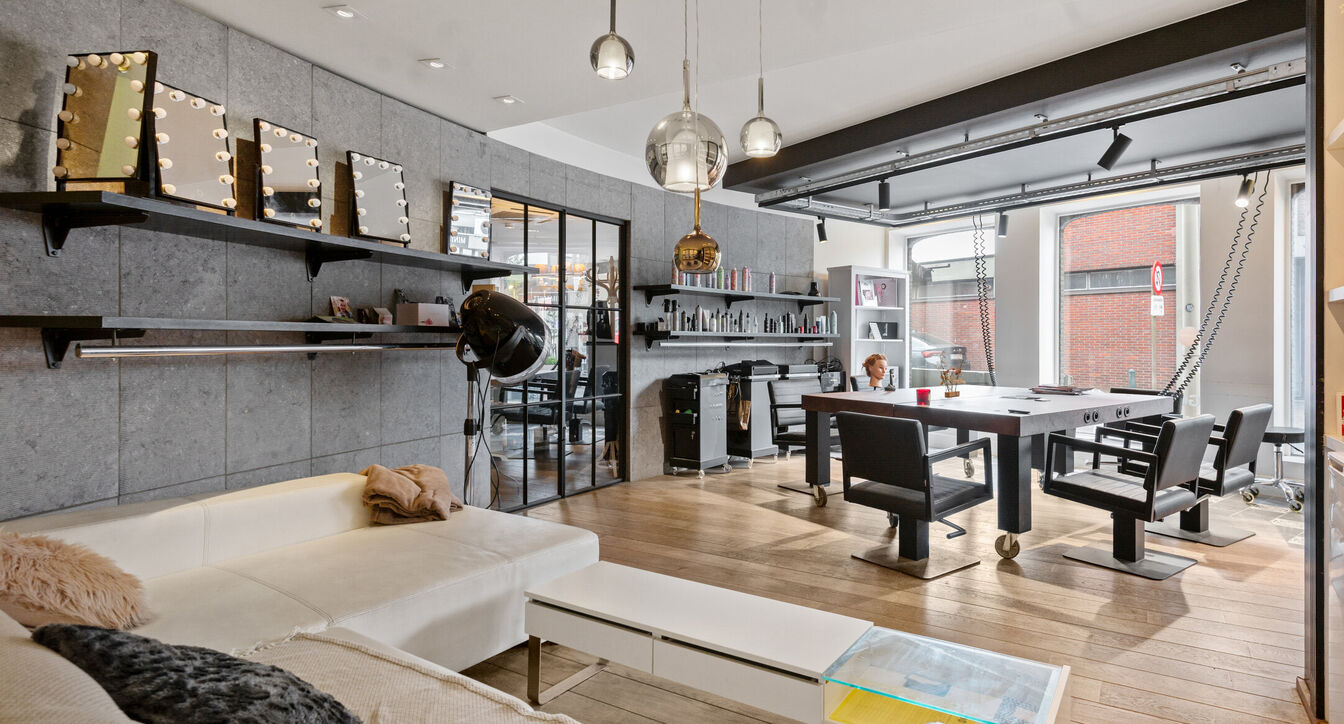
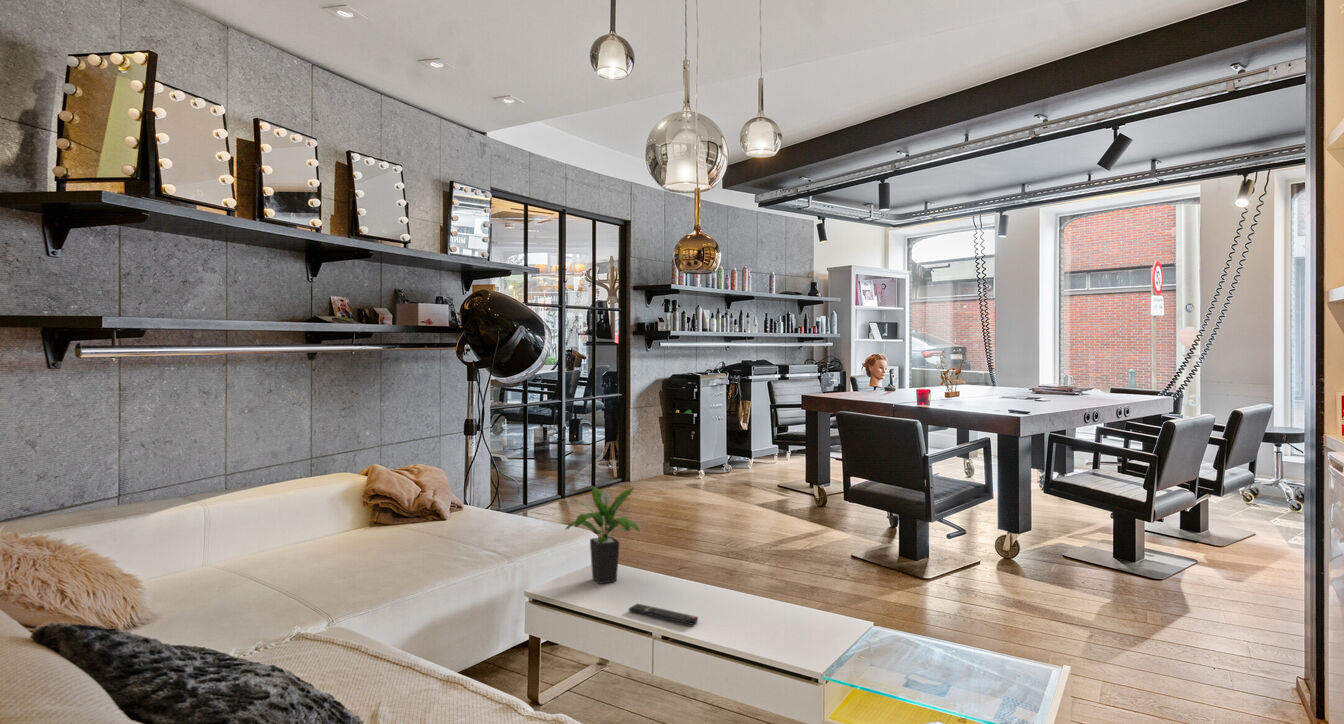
+ remote control (663, 614)
+ potted plant (603, 534)
